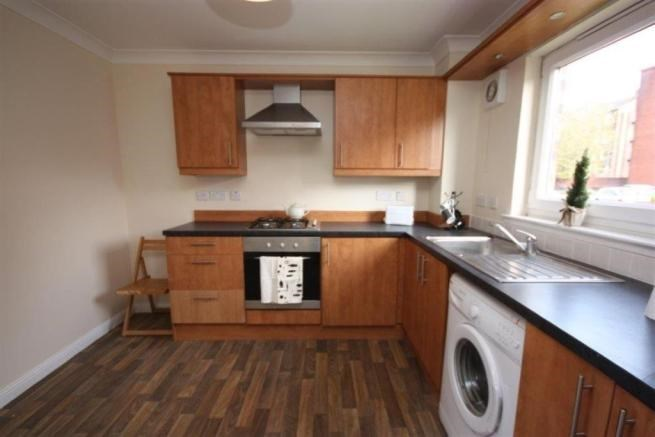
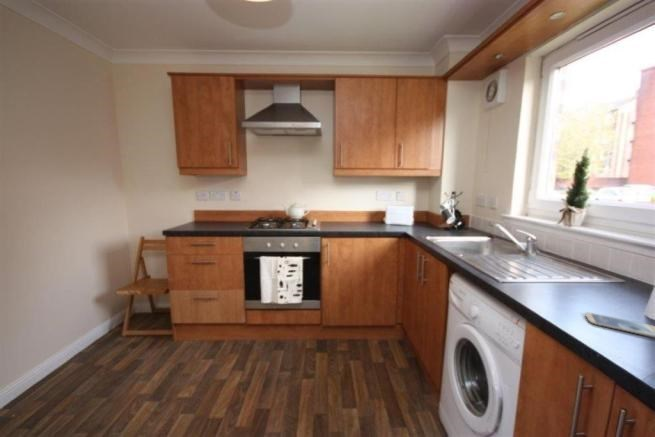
+ smartphone (622, 325)
